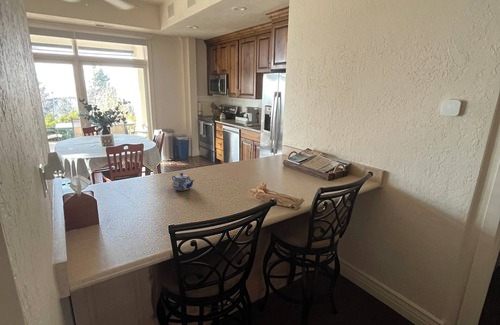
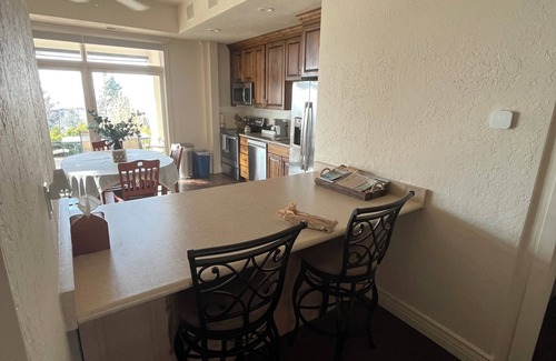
- teapot (183, 181)
